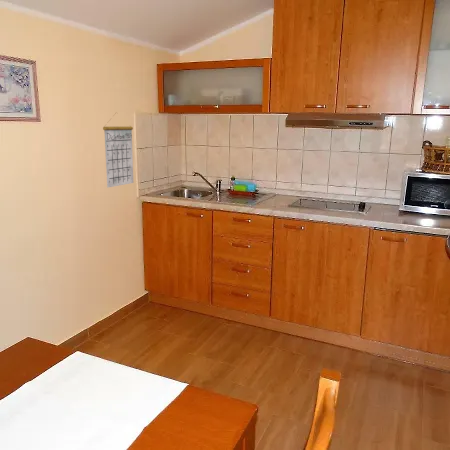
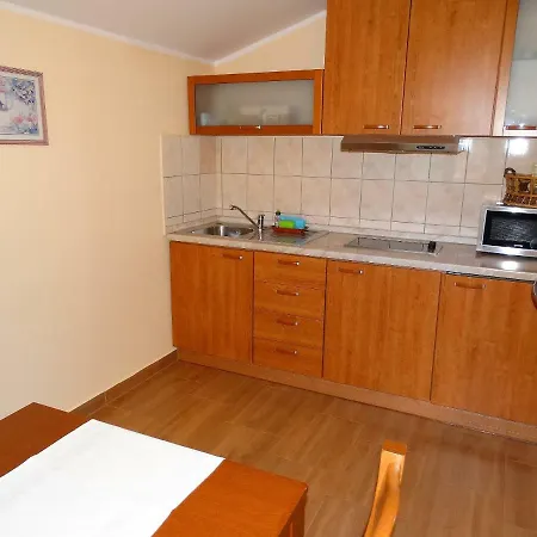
- calendar (119, 149)
